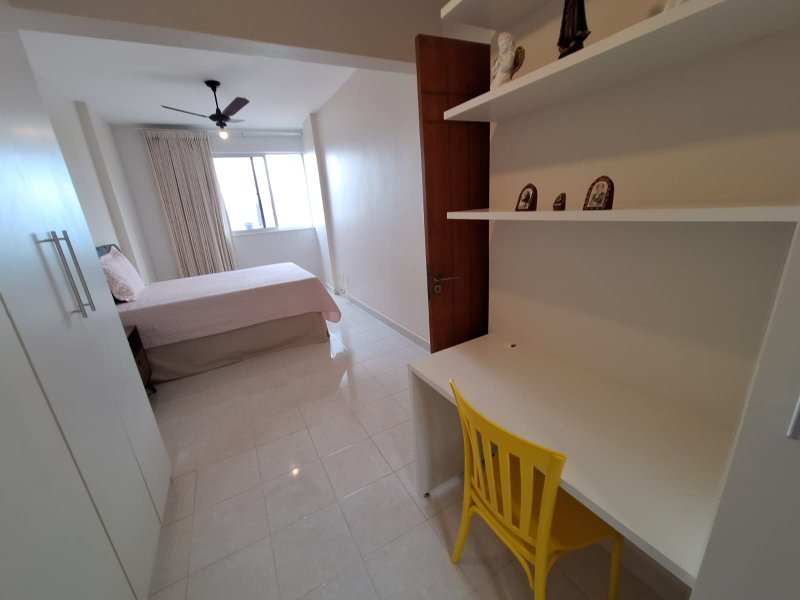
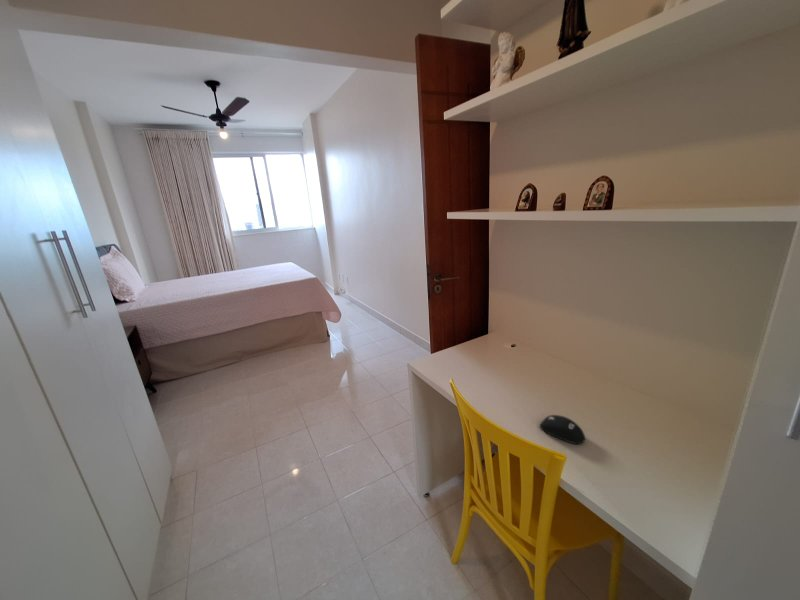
+ computer mouse (563, 427)
